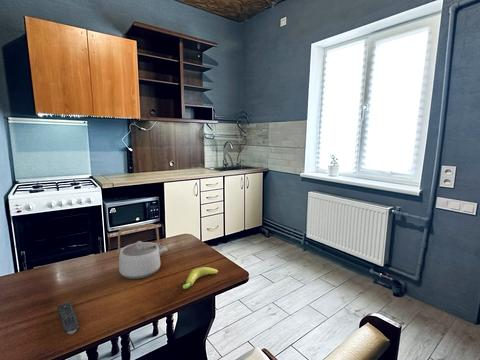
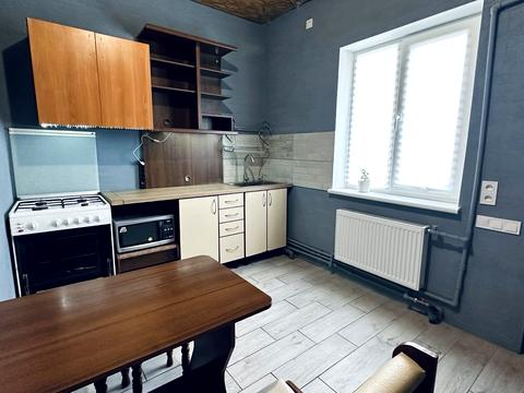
- remote control (68, 317)
- banana (198, 276)
- teapot (143, 247)
